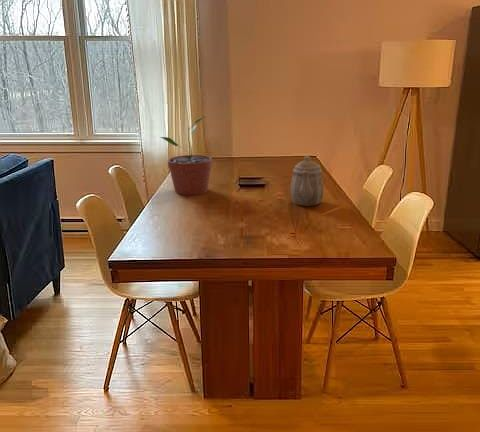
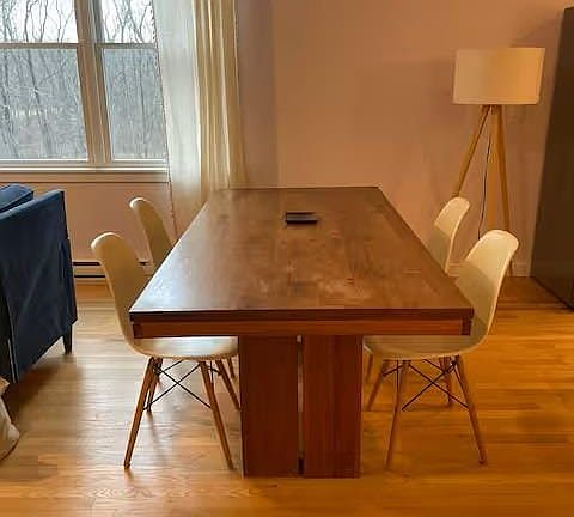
- potted plant (189, 154)
- teapot (307, 180)
